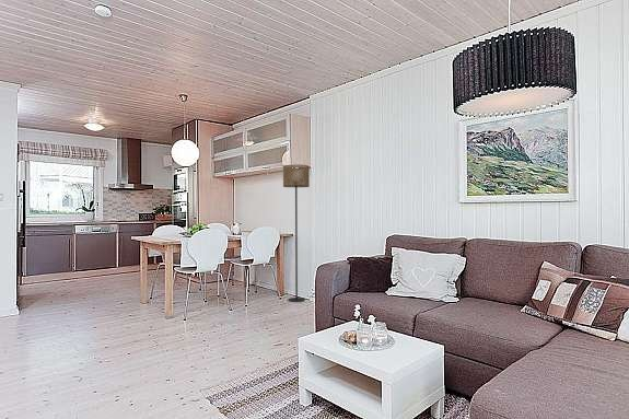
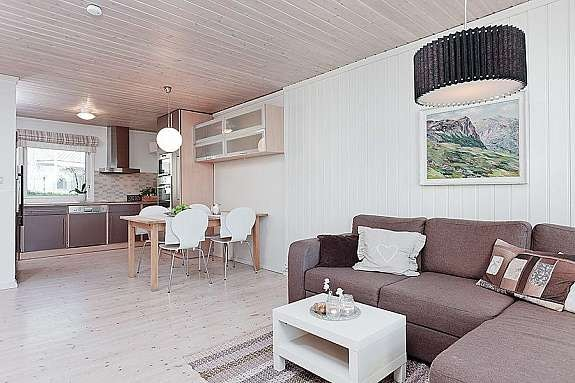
- floor lamp (295, 233)
